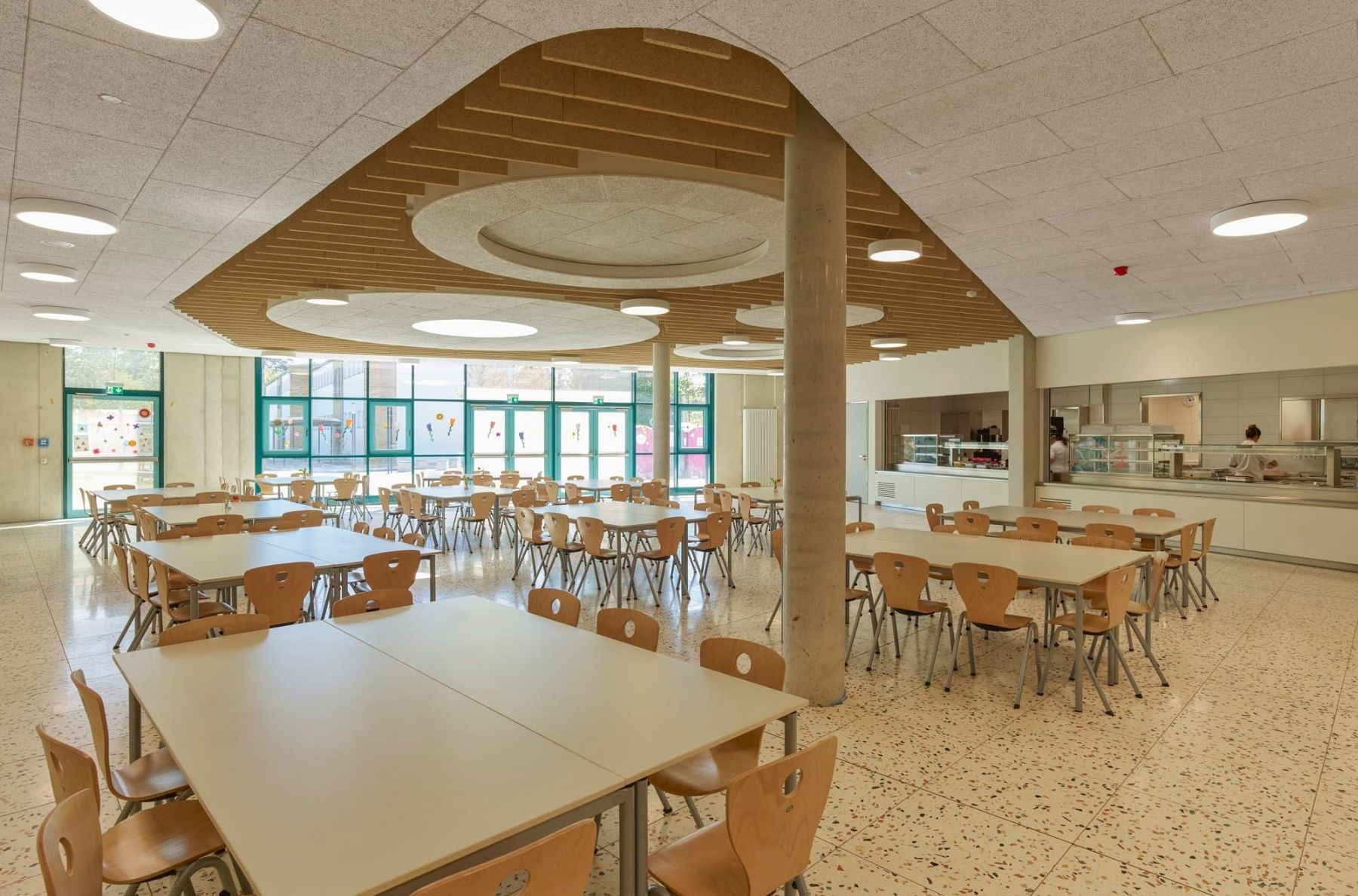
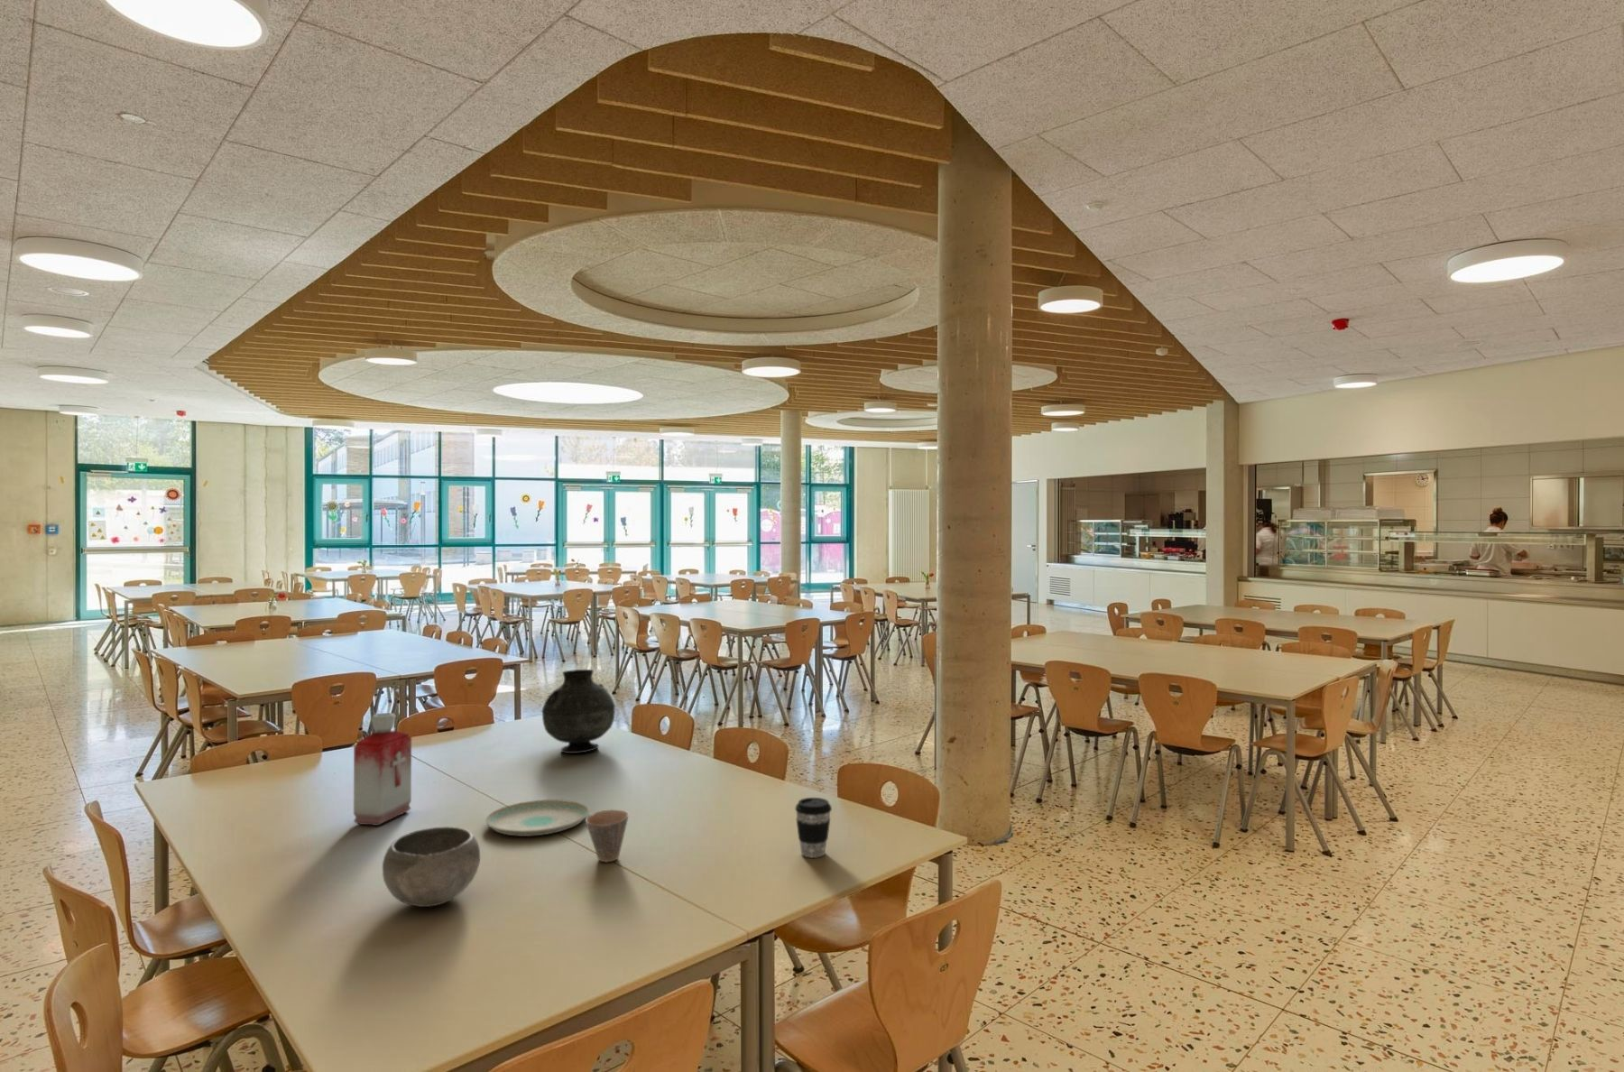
+ bottle (383, 766)
+ plate (538, 817)
+ vase (579, 711)
+ bowl (432, 870)
+ coffee cup (813, 828)
+ cup (606, 838)
